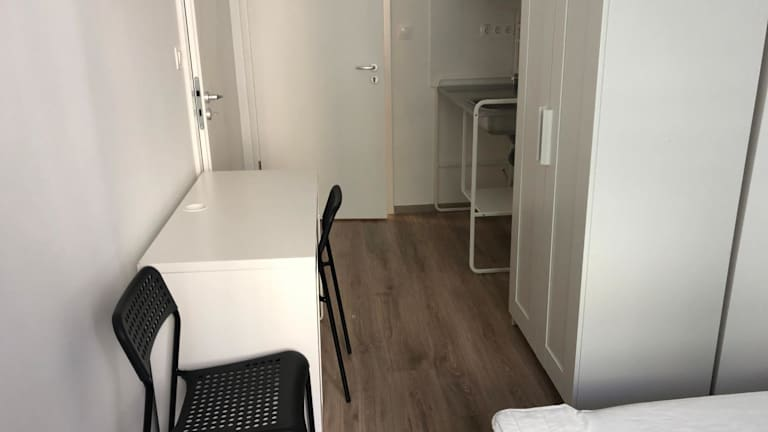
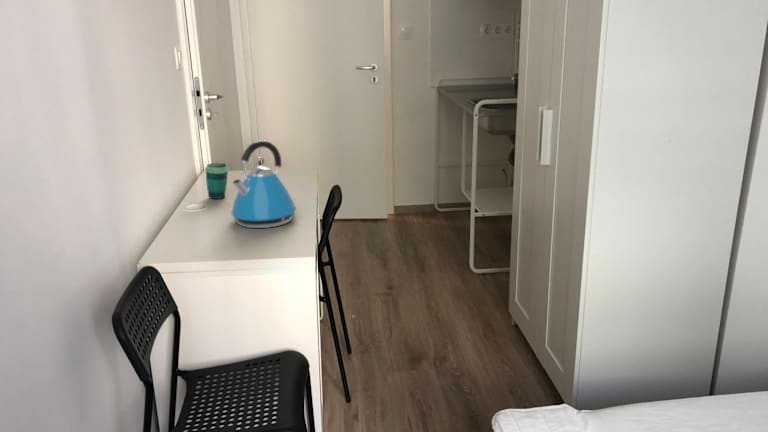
+ cup (217, 180)
+ kettle (263, 180)
